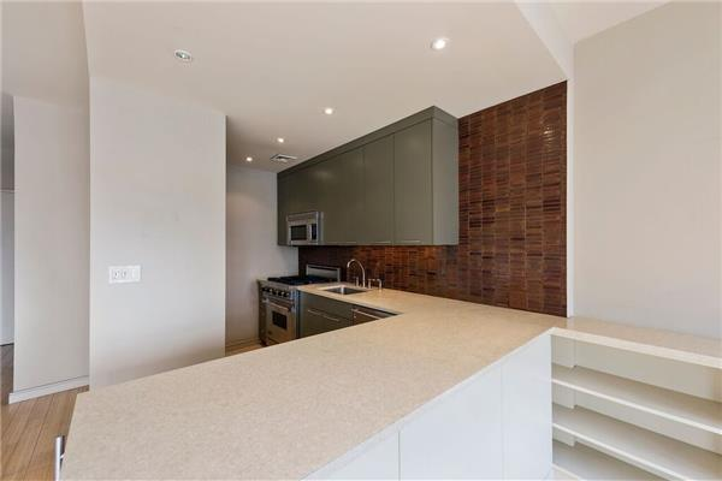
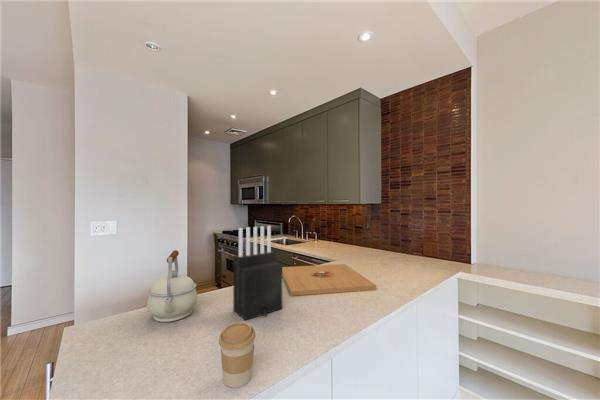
+ knife block (259, 269)
+ kettle (172, 284)
+ platter (322, 275)
+ coffee cup (237, 353)
